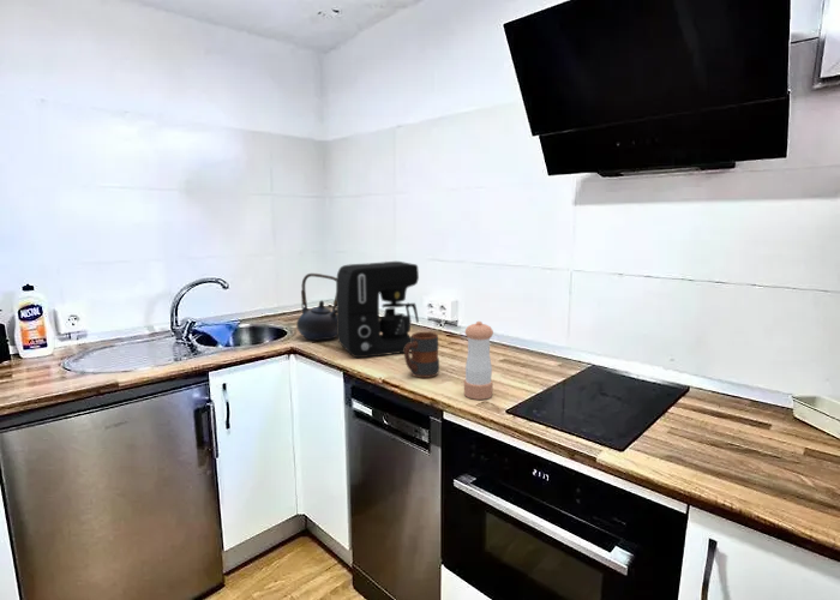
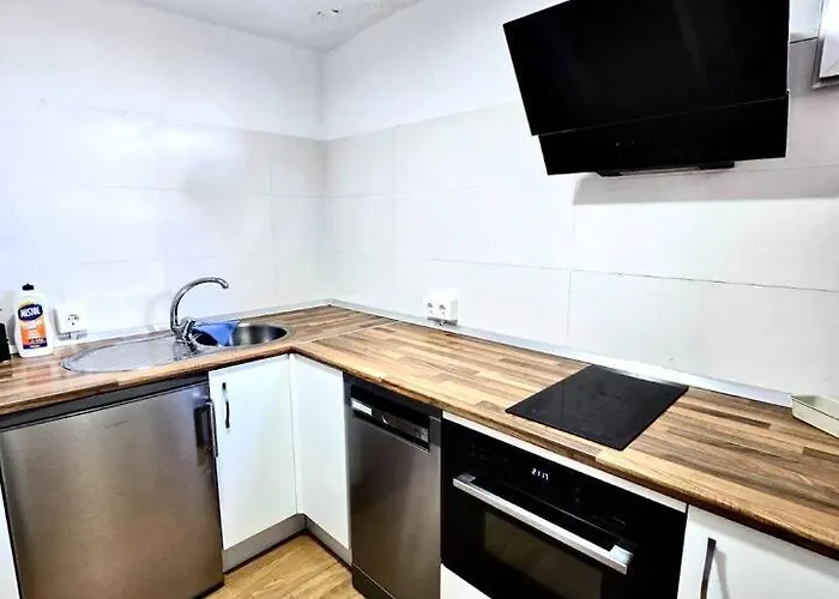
- mug (420, 355)
- teapot (323, 305)
- pepper shaker (478, 358)
- coffee maker (382, 305)
